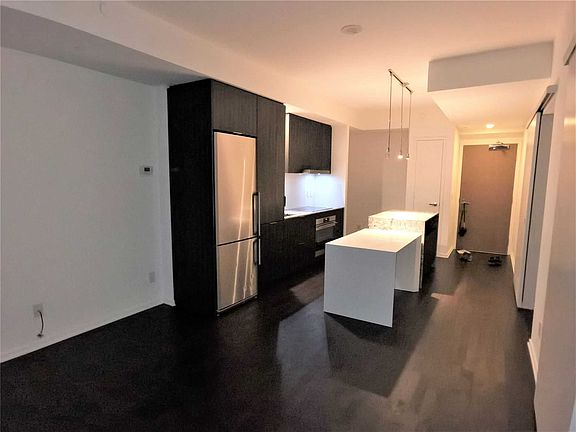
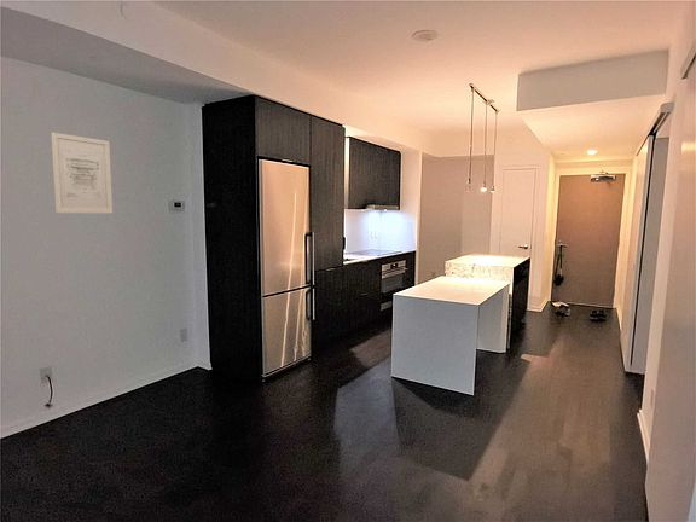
+ wall art (83, 175)
